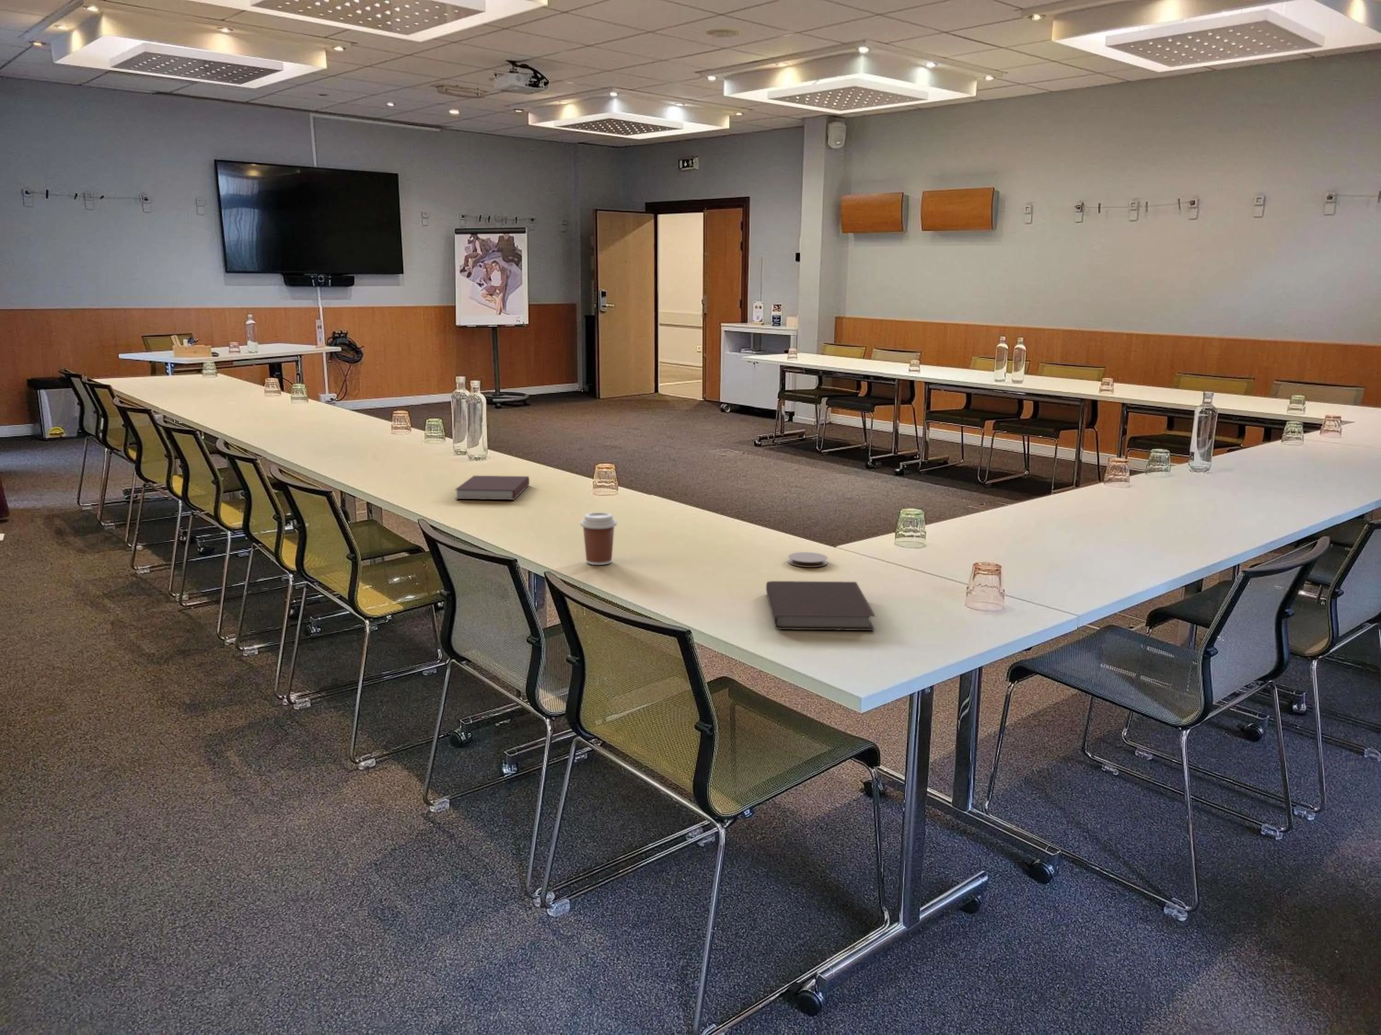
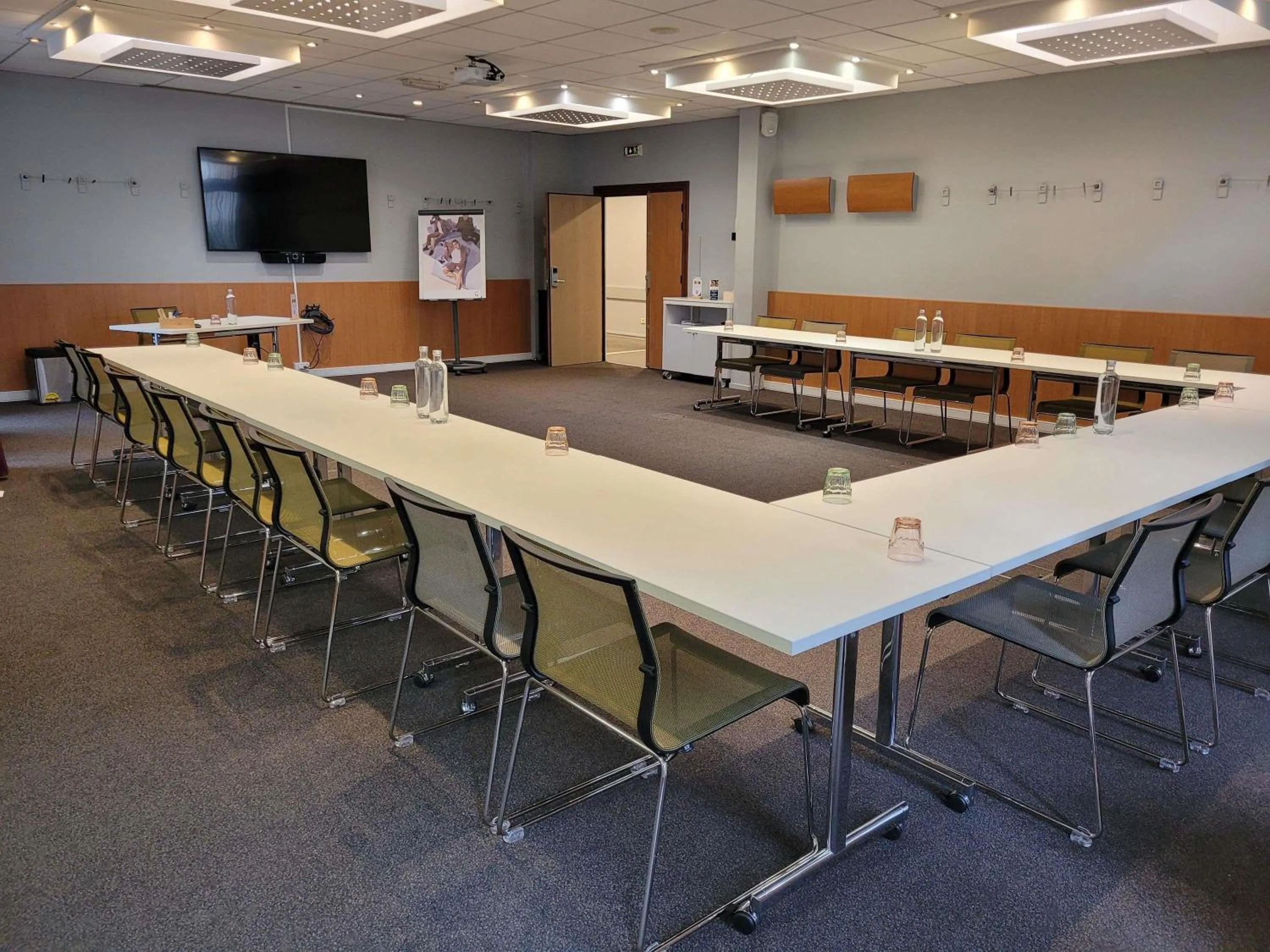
- coffee cup (598, 538)
- notebook (494, 487)
- notebook (818, 604)
- coaster (808, 560)
